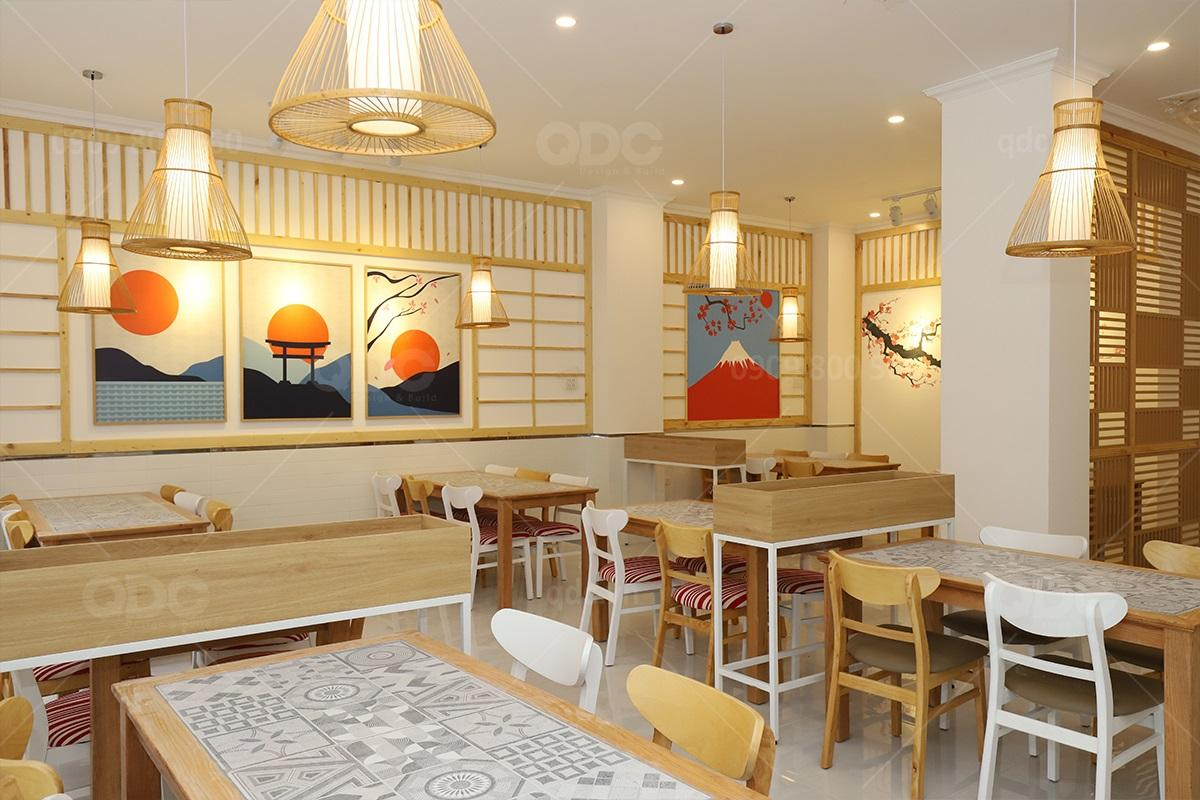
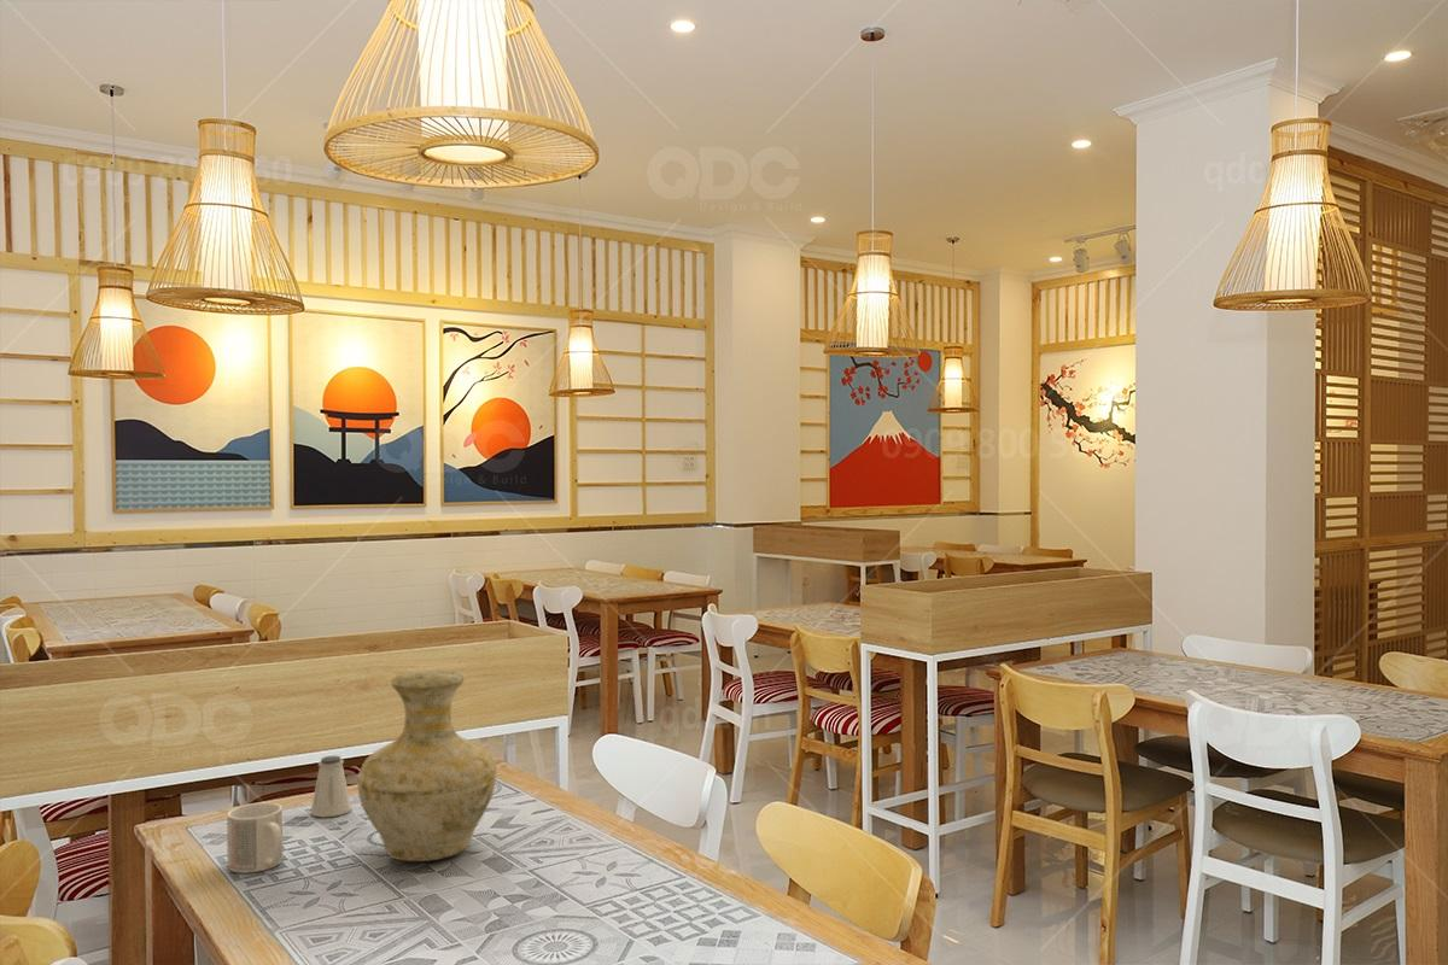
+ mug (261, 838)
+ saltshaker (331, 784)
+ vase (428, 762)
